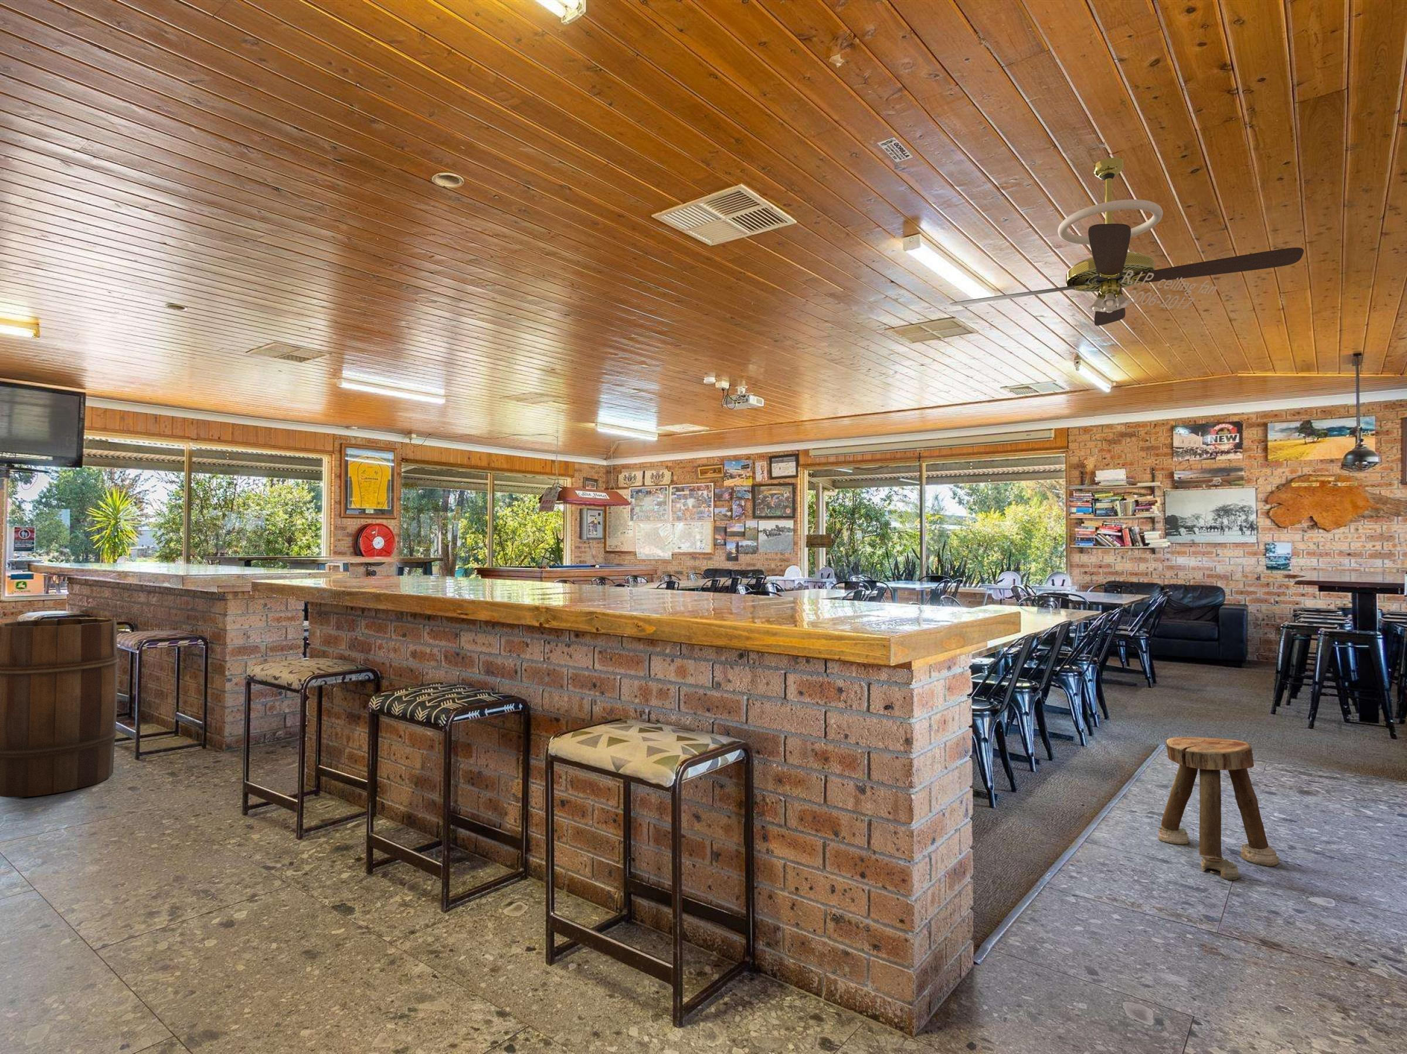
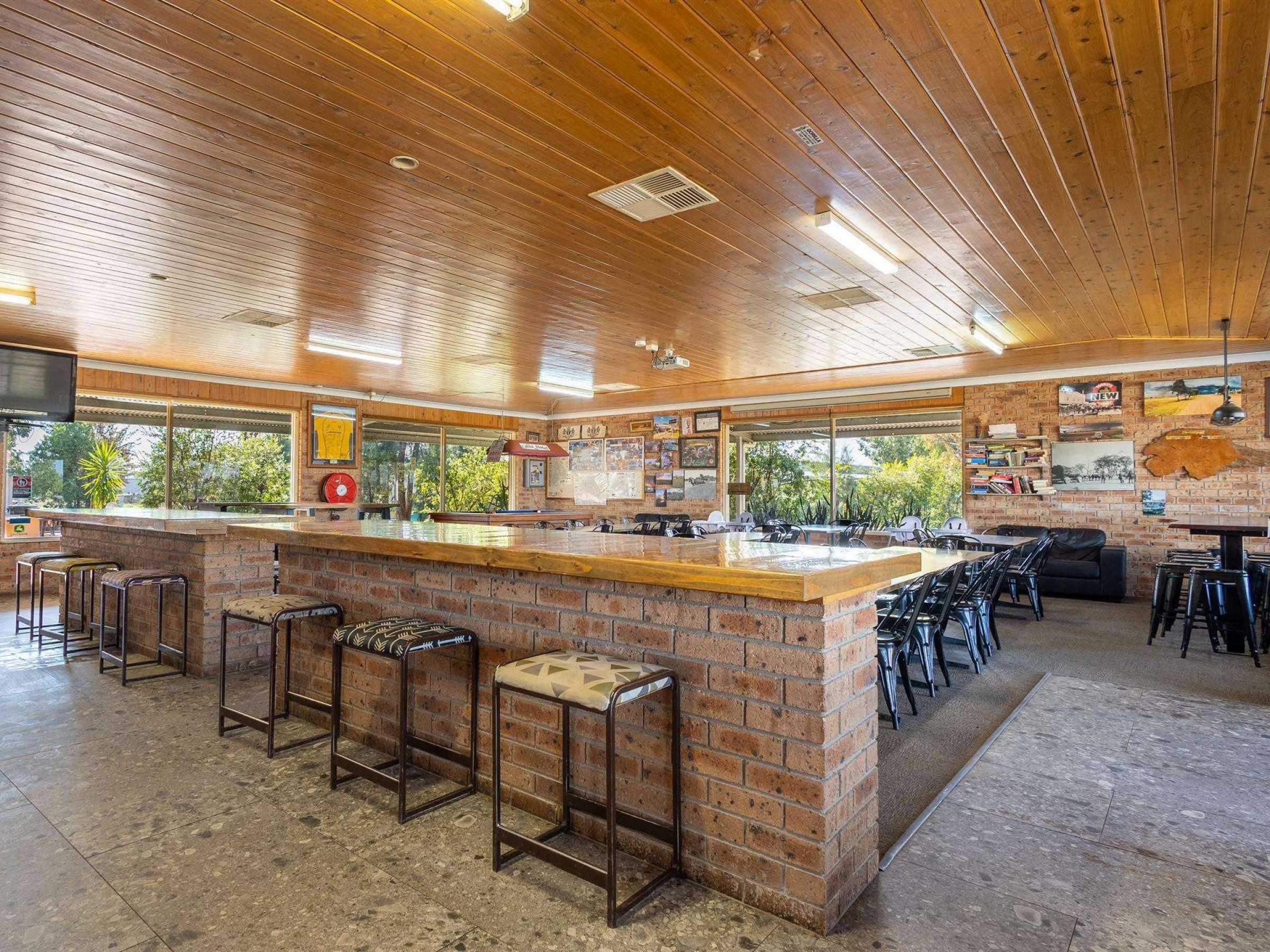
- wooden barrel (55, 702)
- stool (1206, 797)
- ceiling fan (1109, 244)
